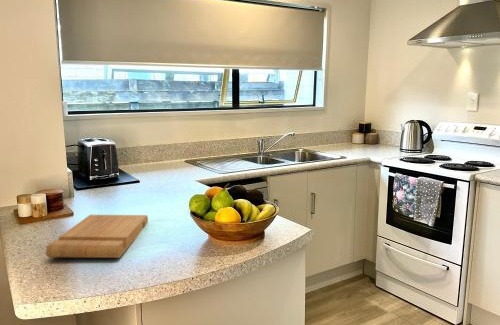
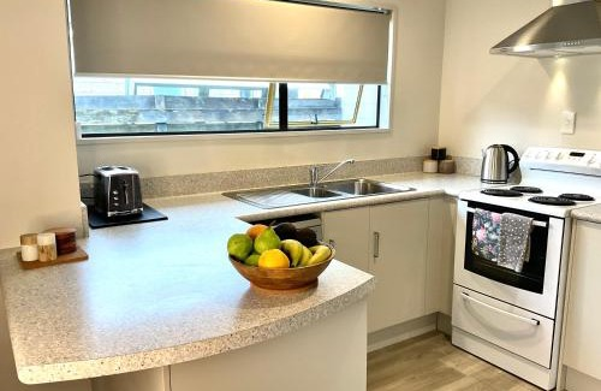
- cutting board (103, 233)
